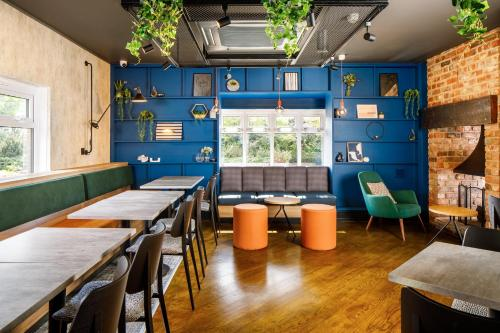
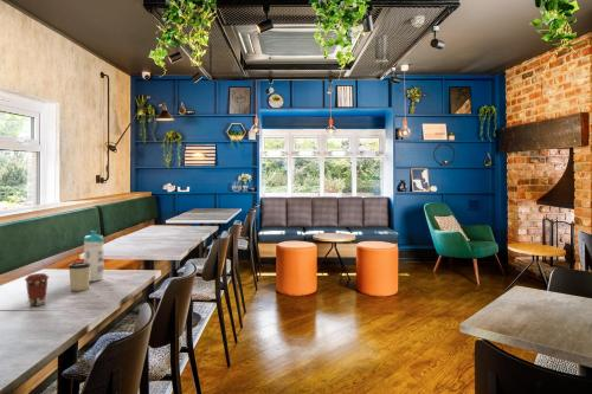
+ cup (79, 276)
+ coffee cup (37, 289)
+ water bottle (94, 254)
